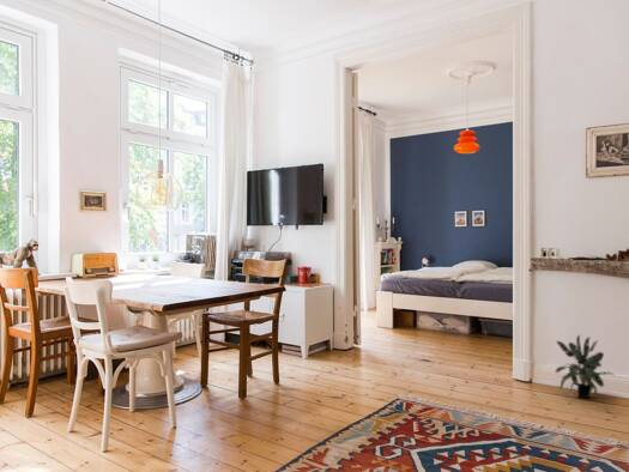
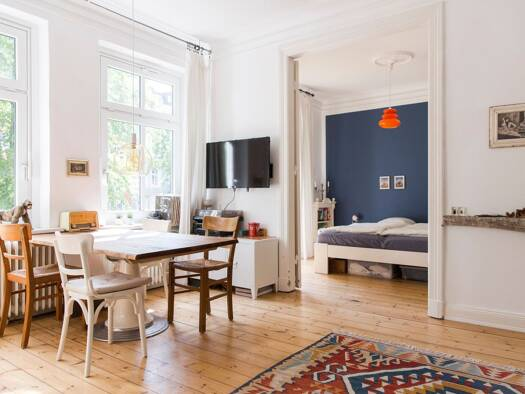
- potted plant (582, 367)
